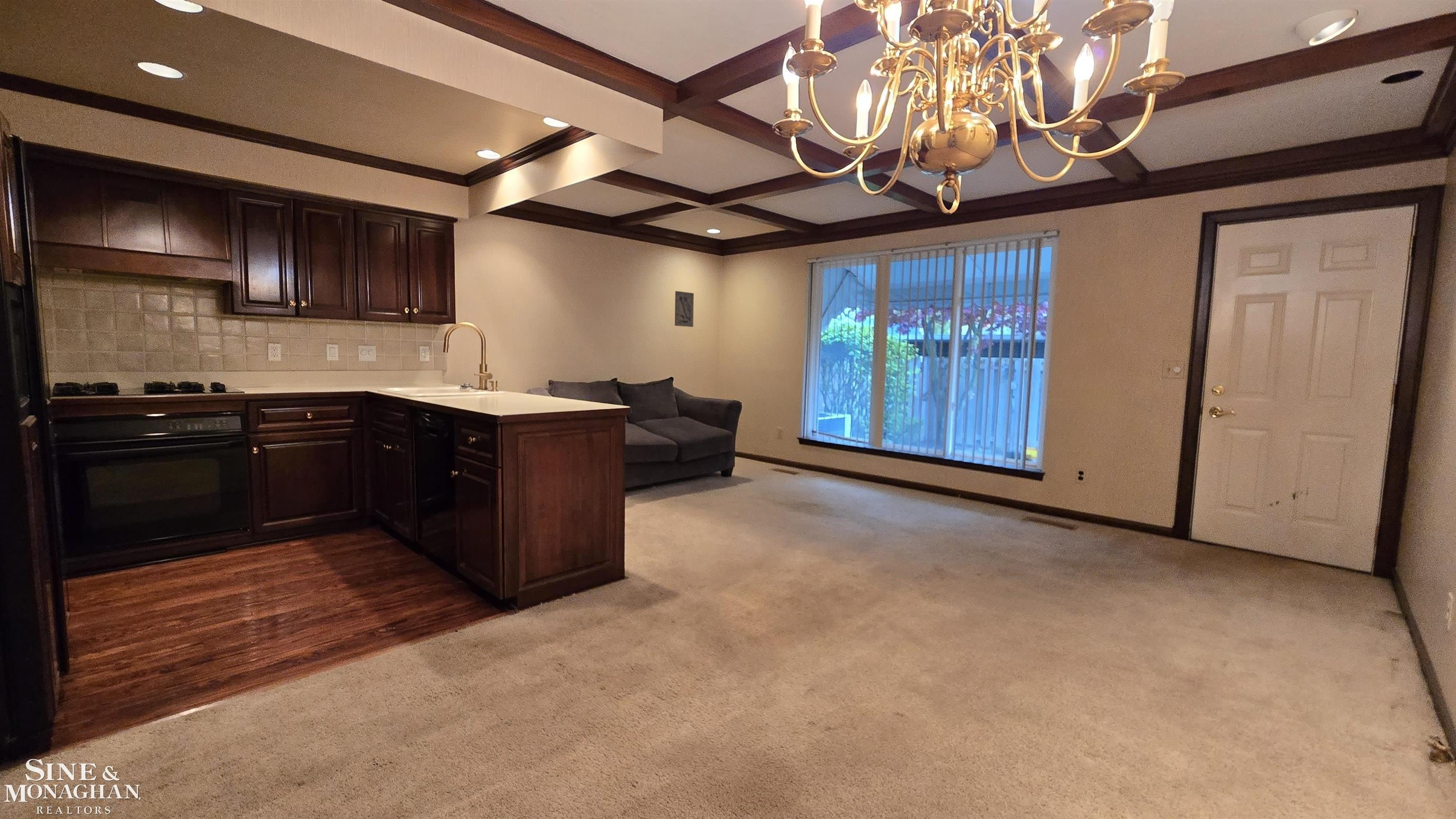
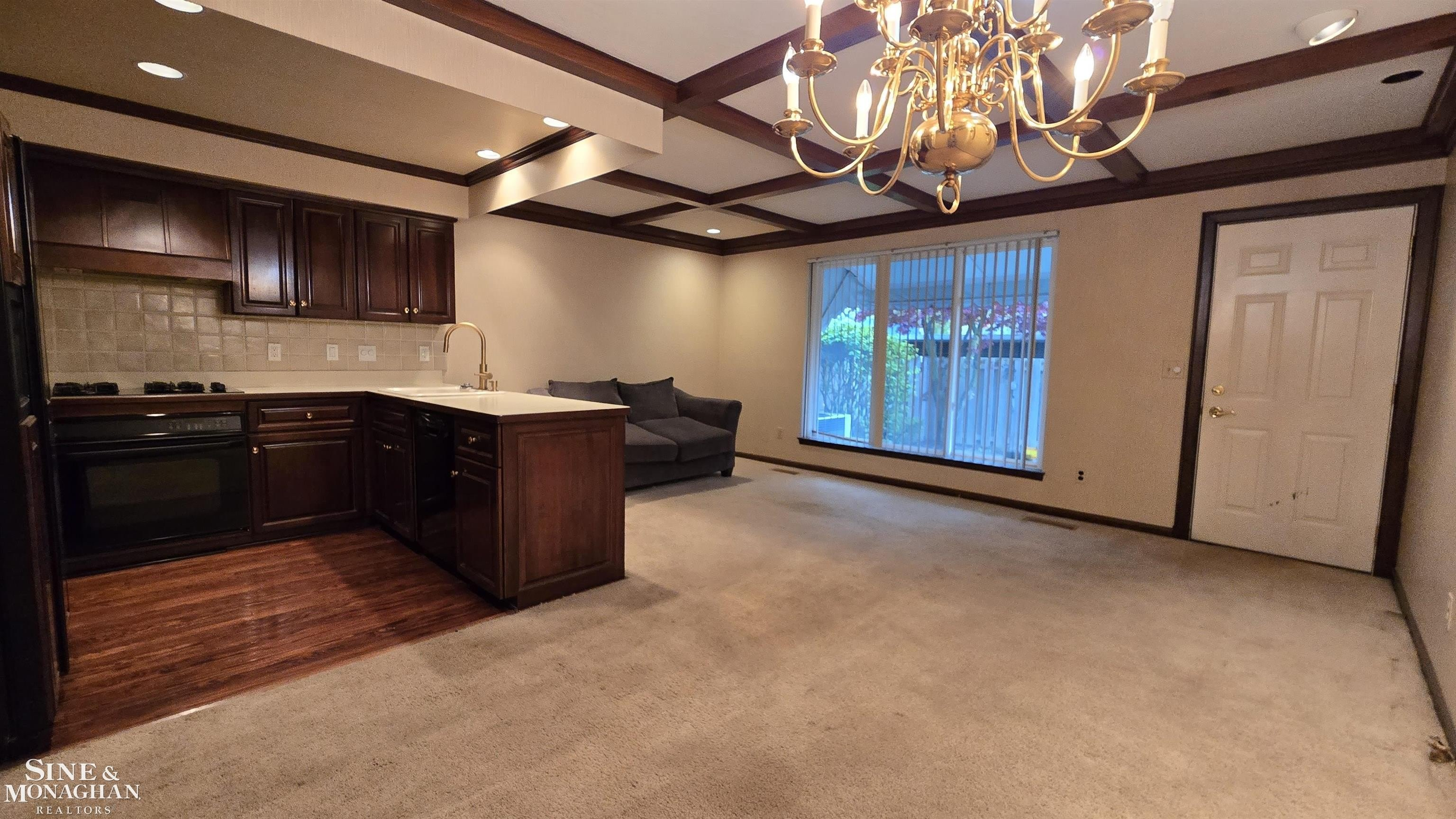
- wall art (684, 309)
